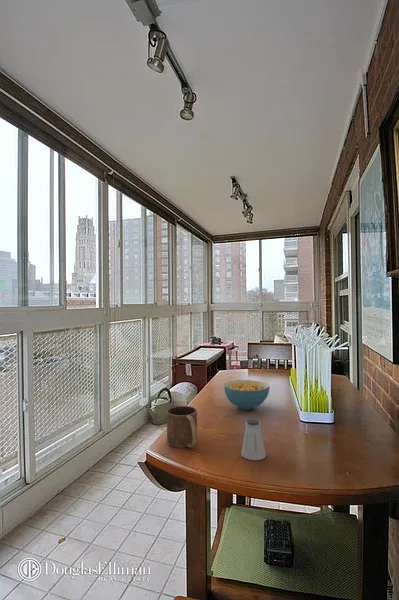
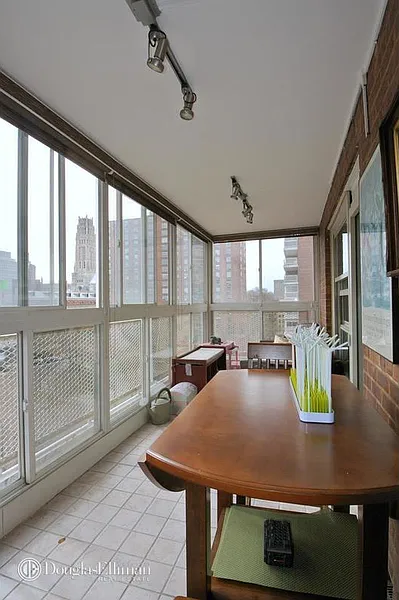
- mug (185, 428)
- cereal bowl (246, 396)
- saltshaker (253, 437)
